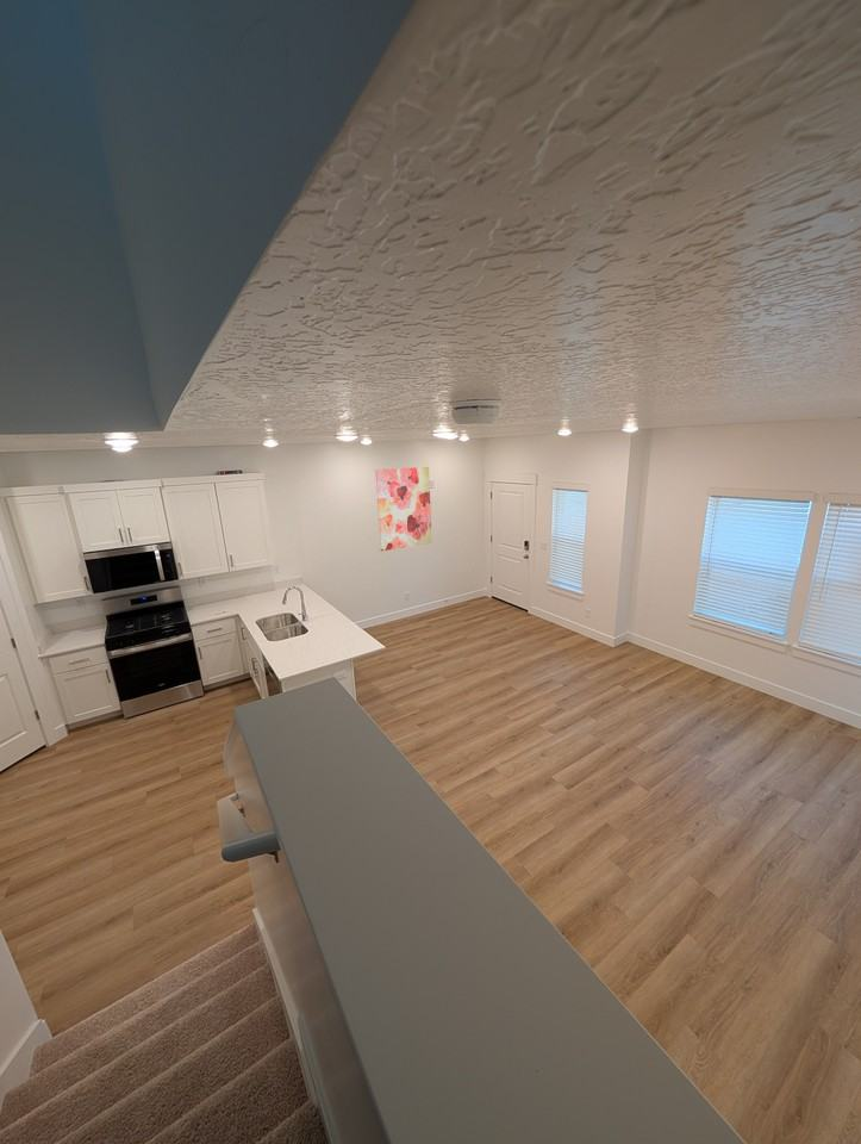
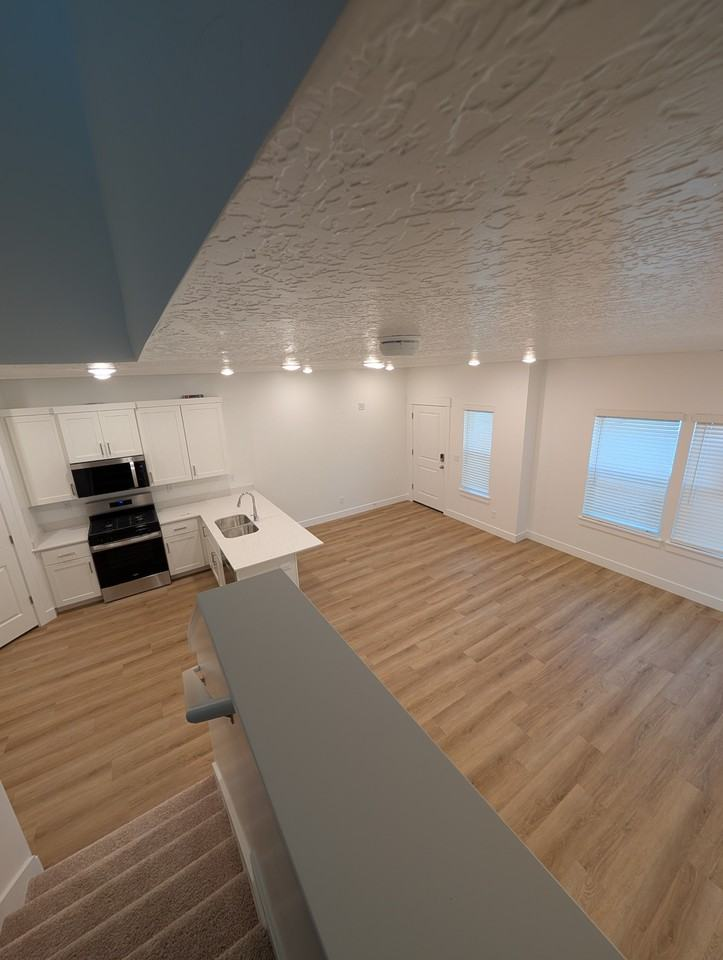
- wall art (405, 508)
